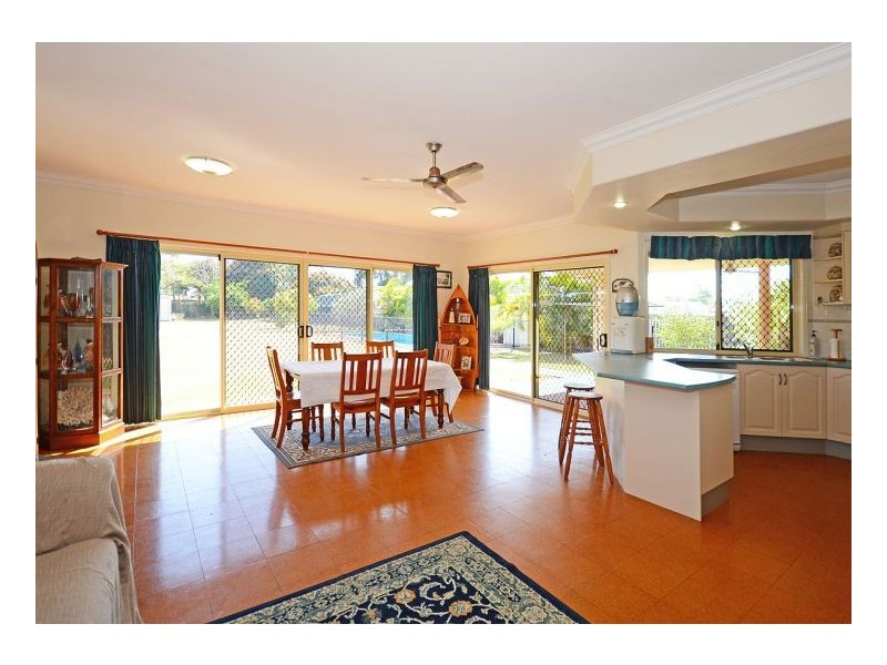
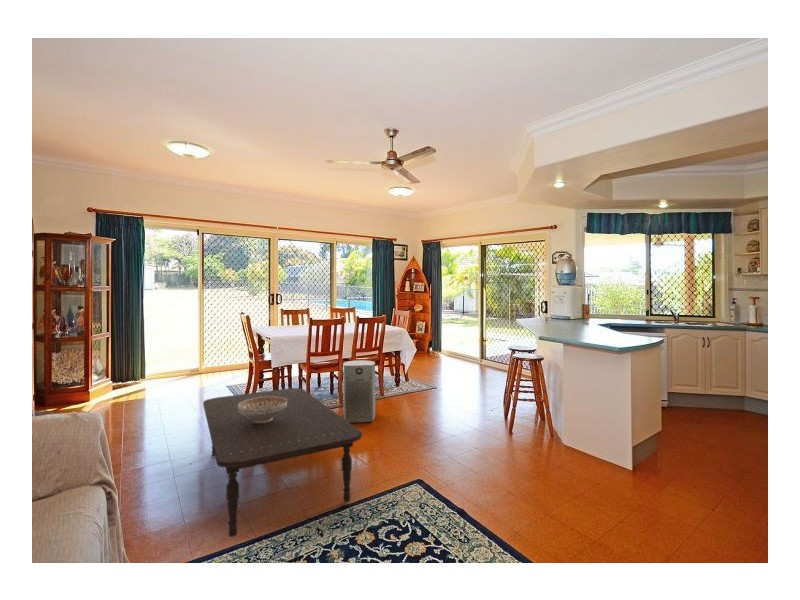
+ fan (359, 389)
+ decorative bowl (263, 412)
+ coffee table (272, 444)
